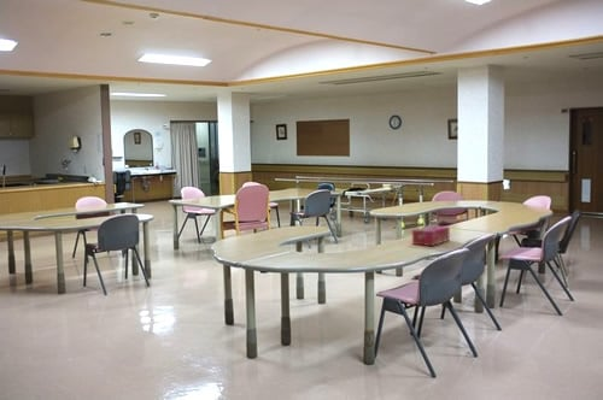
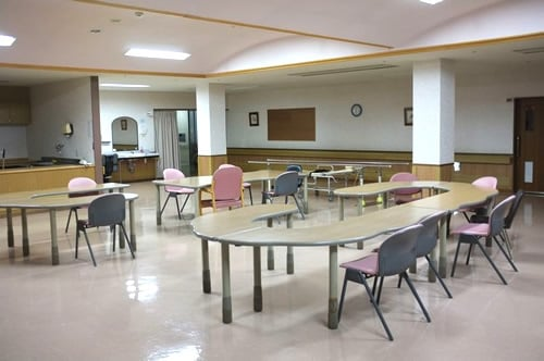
- tissue box (431, 235)
